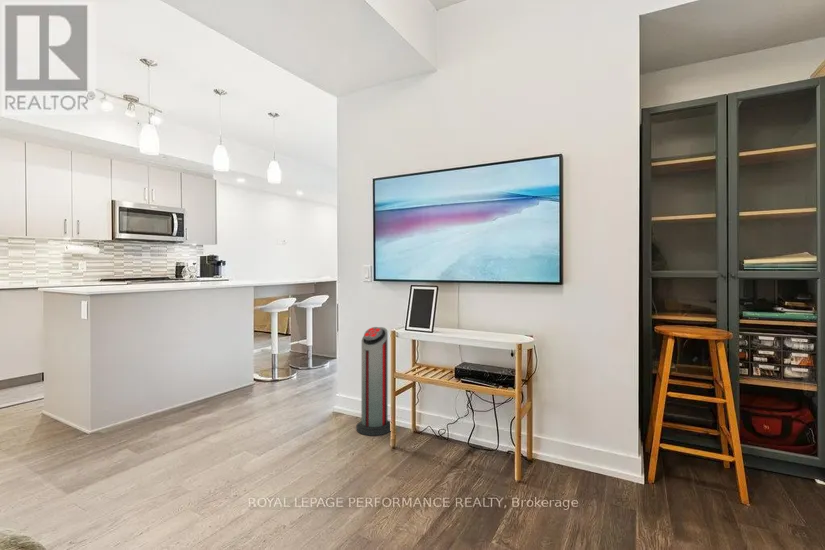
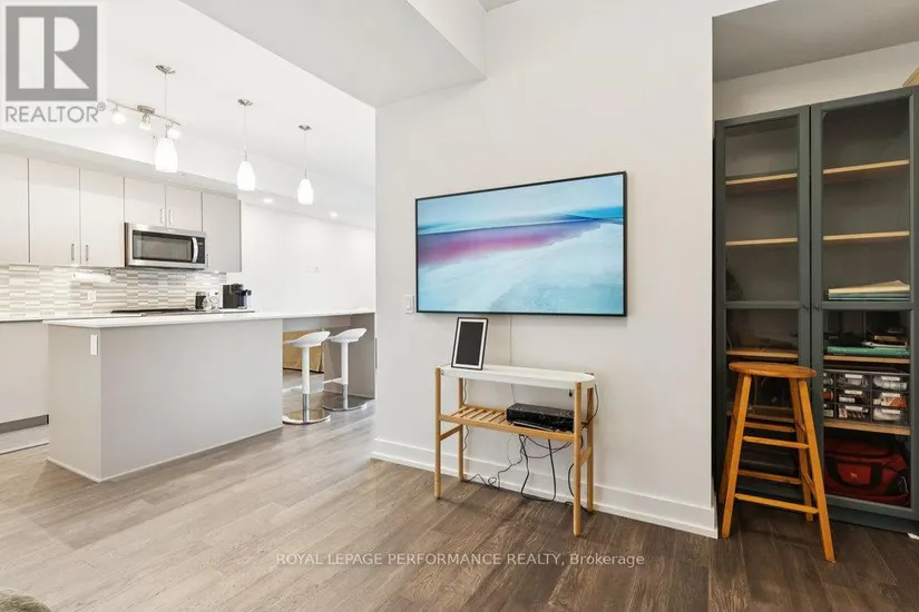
- air purifier (374, 377)
